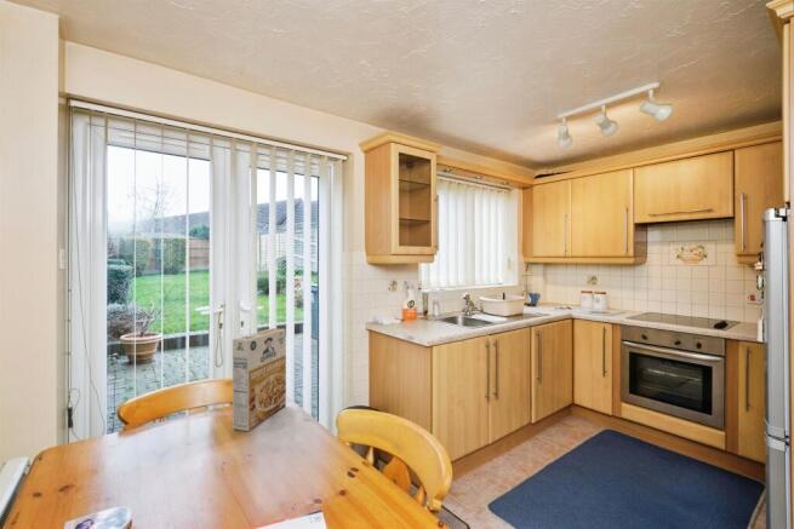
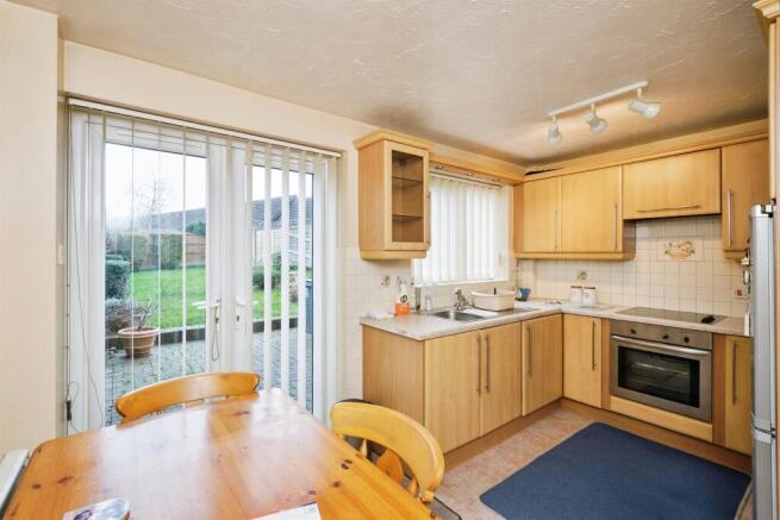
- cereal box (261, 374)
